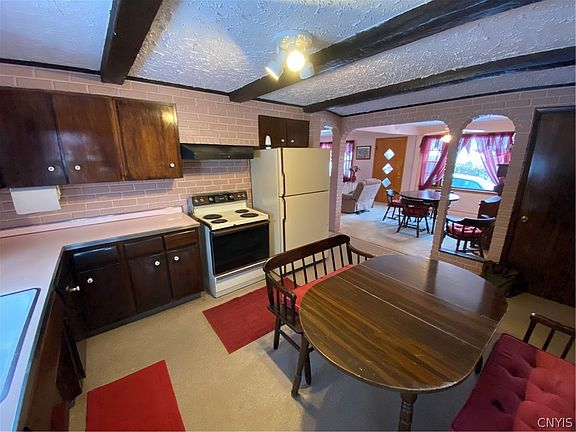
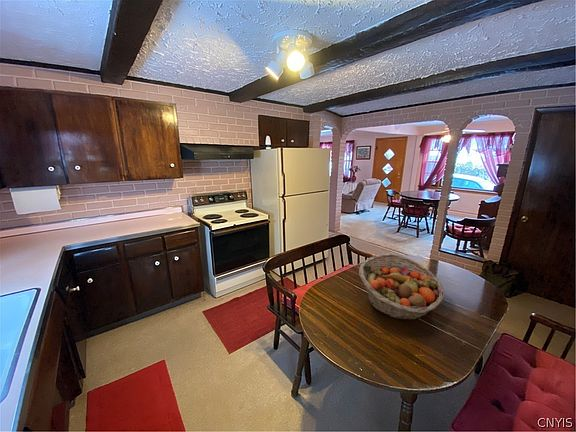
+ fruit basket (399, 284)
